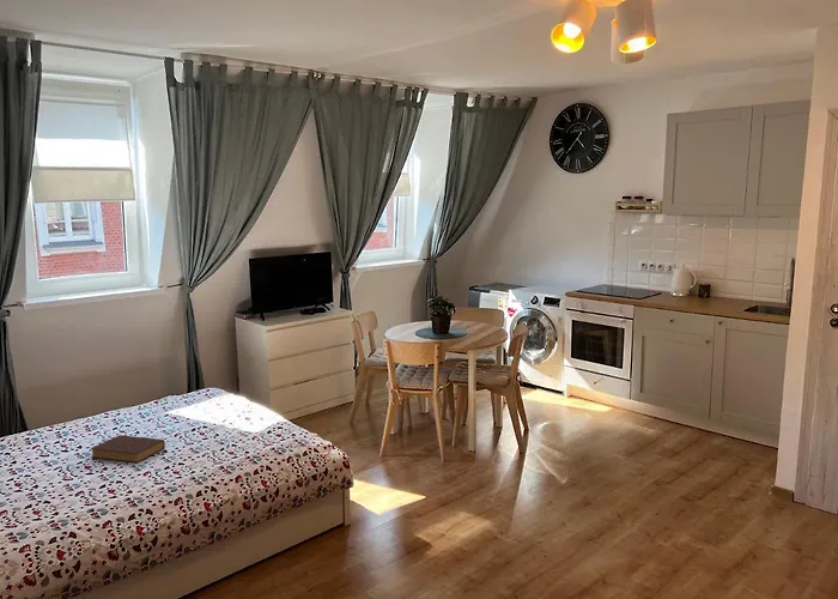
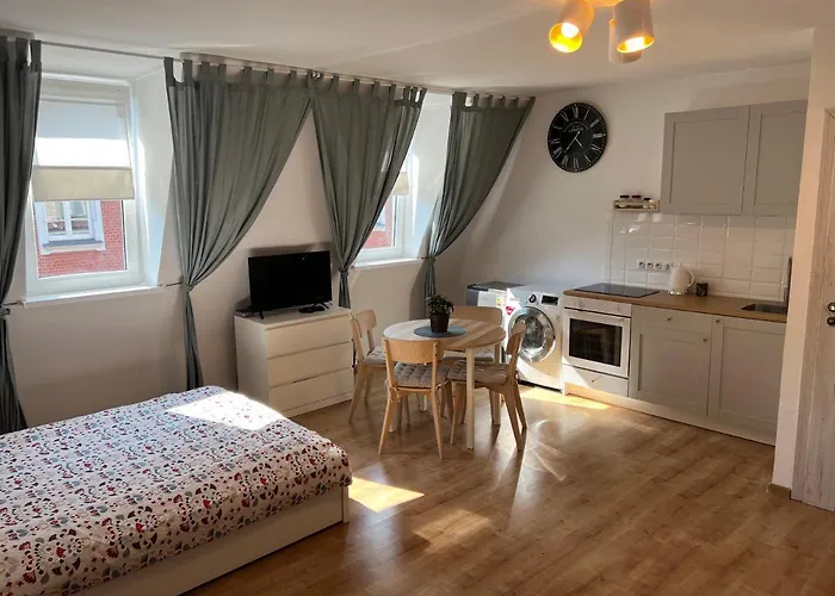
- book (128, 448)
